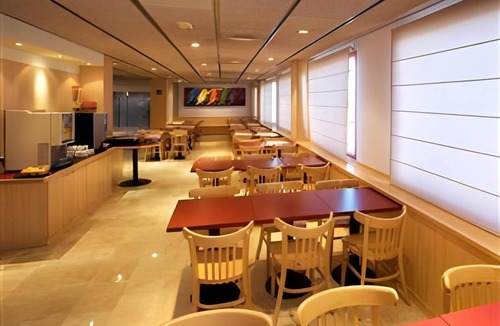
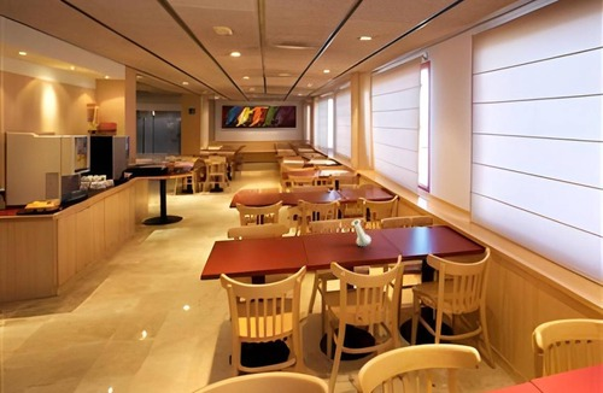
+ vase (359, 231)
